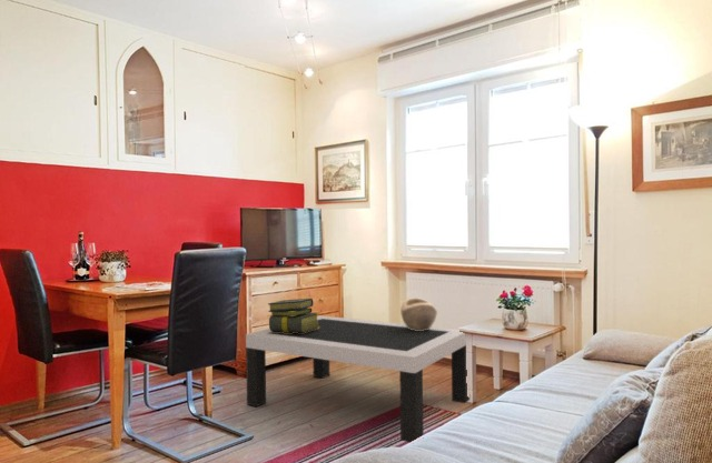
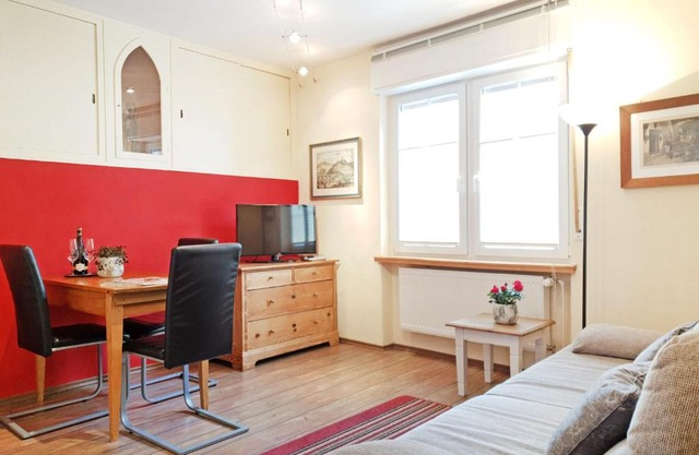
- coffee table (359, 364)
- decorative bowl (418, 314)
- stack of books (291, 314)
